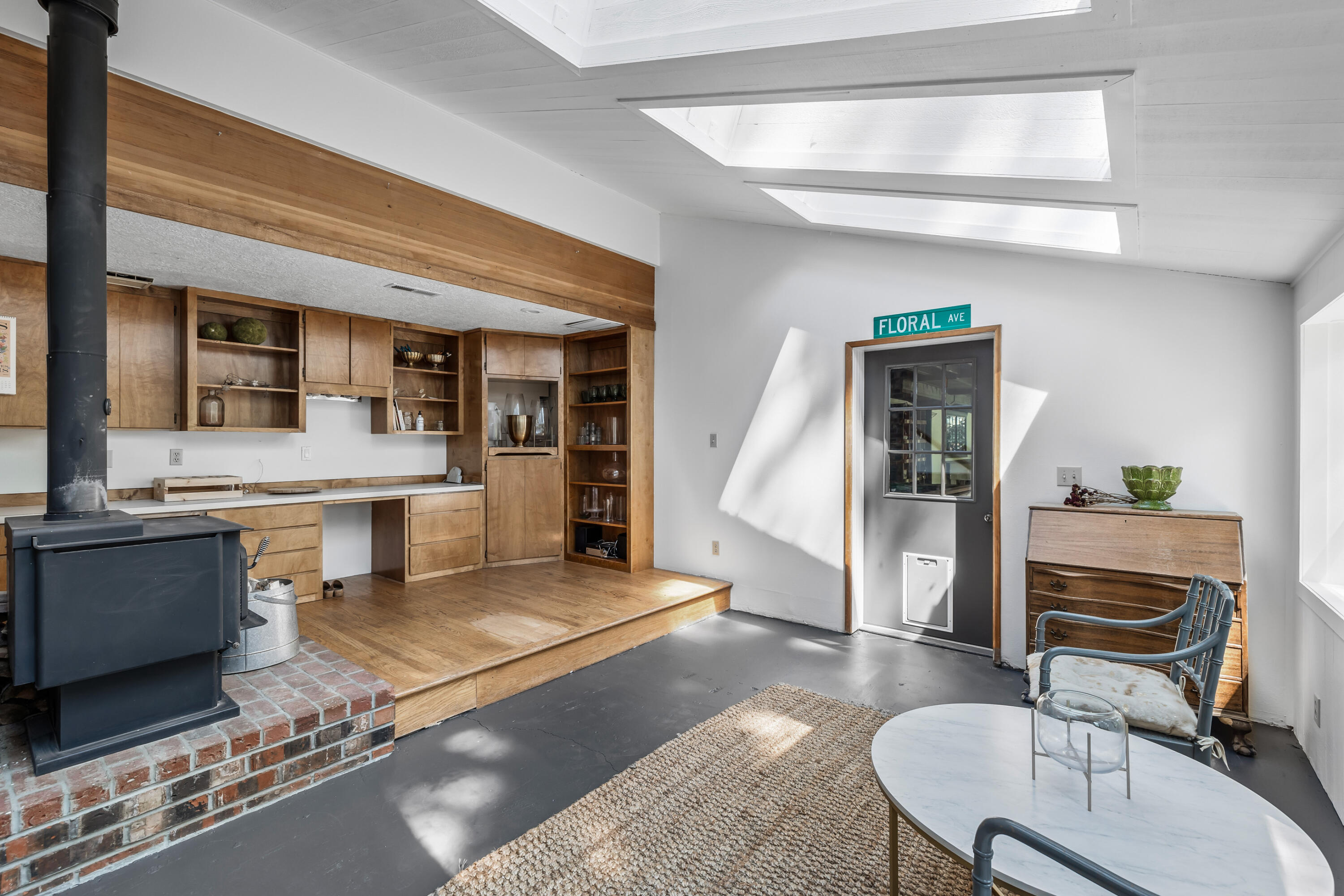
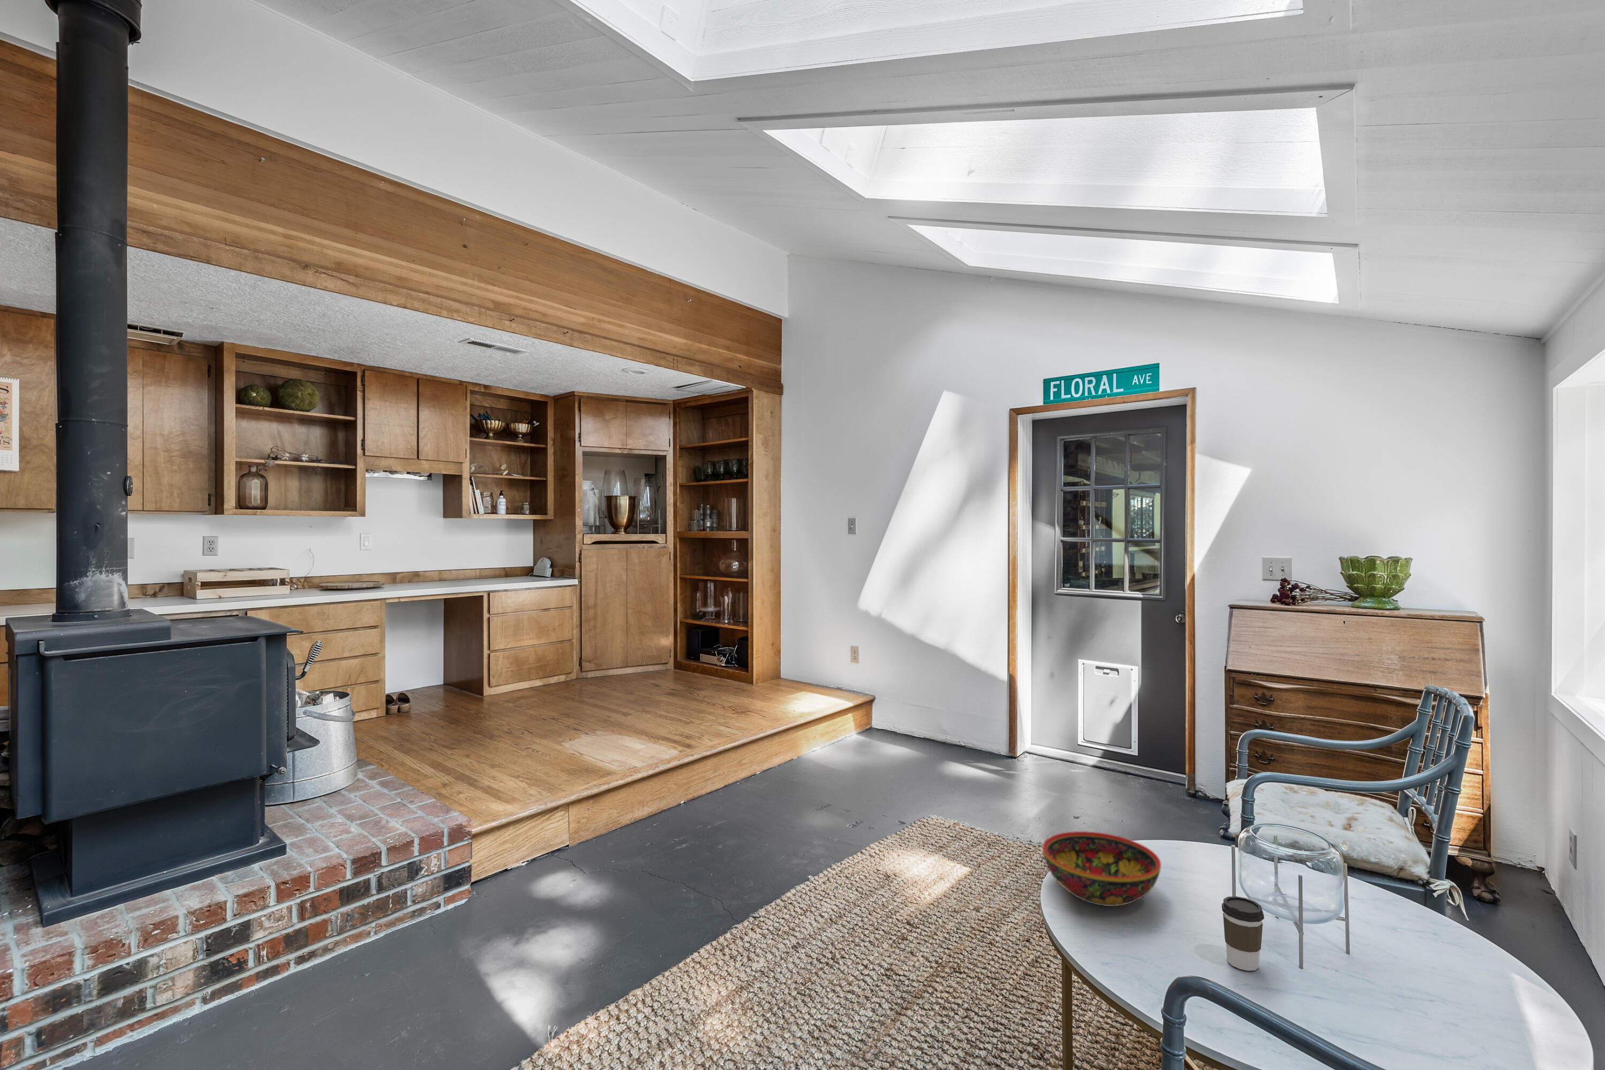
+ coffee cup (1242, 934)
+ bowl (1100, 873)
